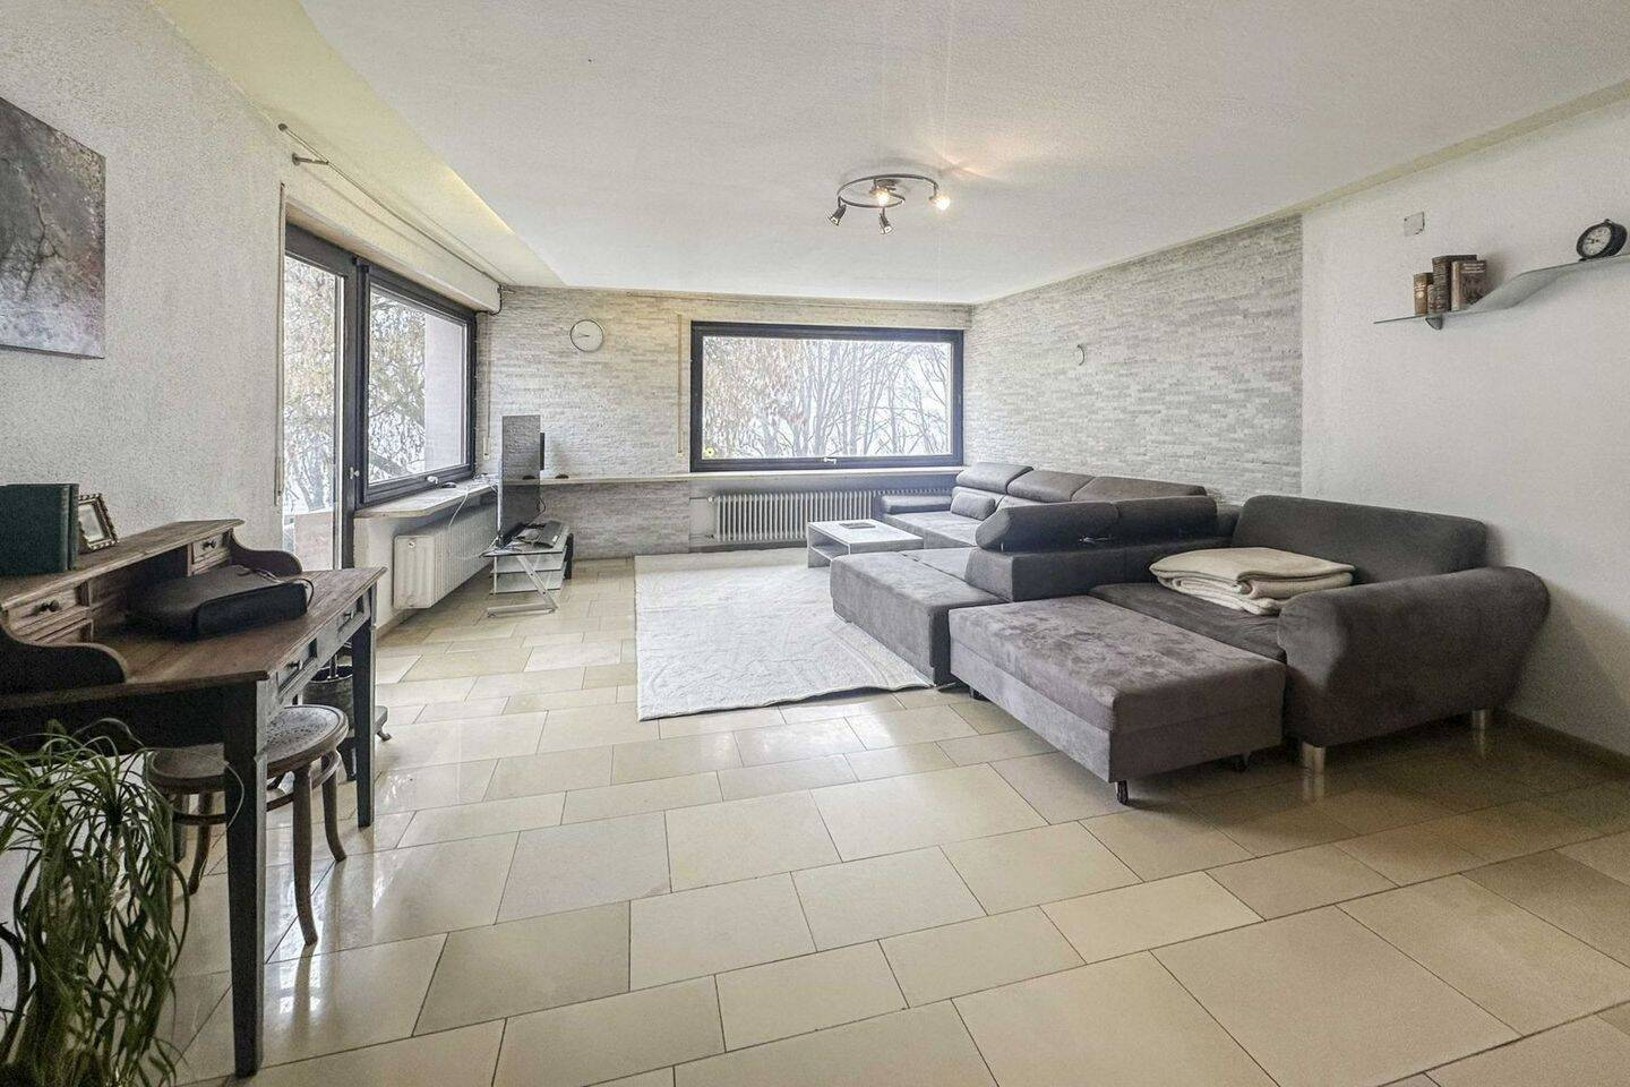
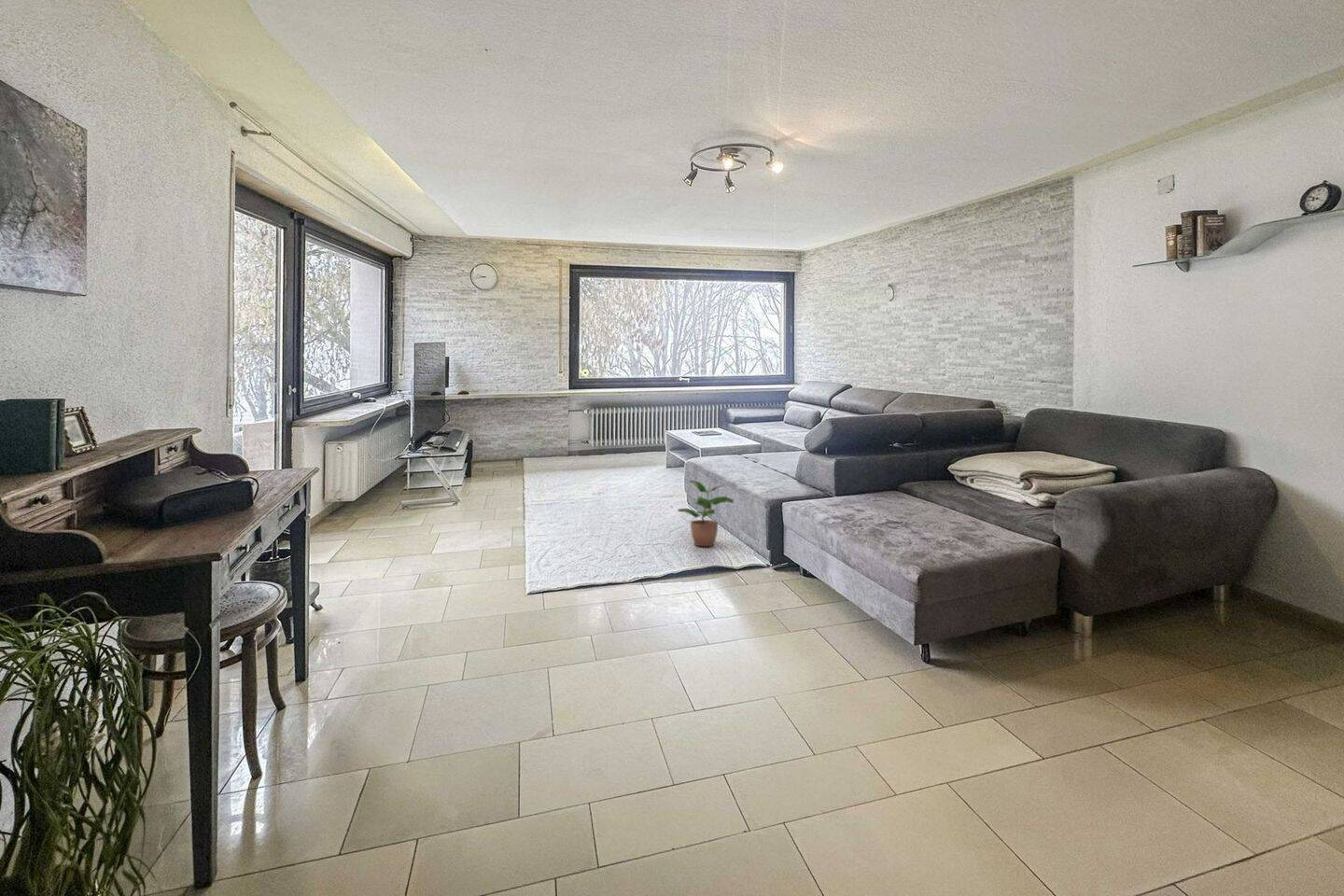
+ potted plant (707, 512)
